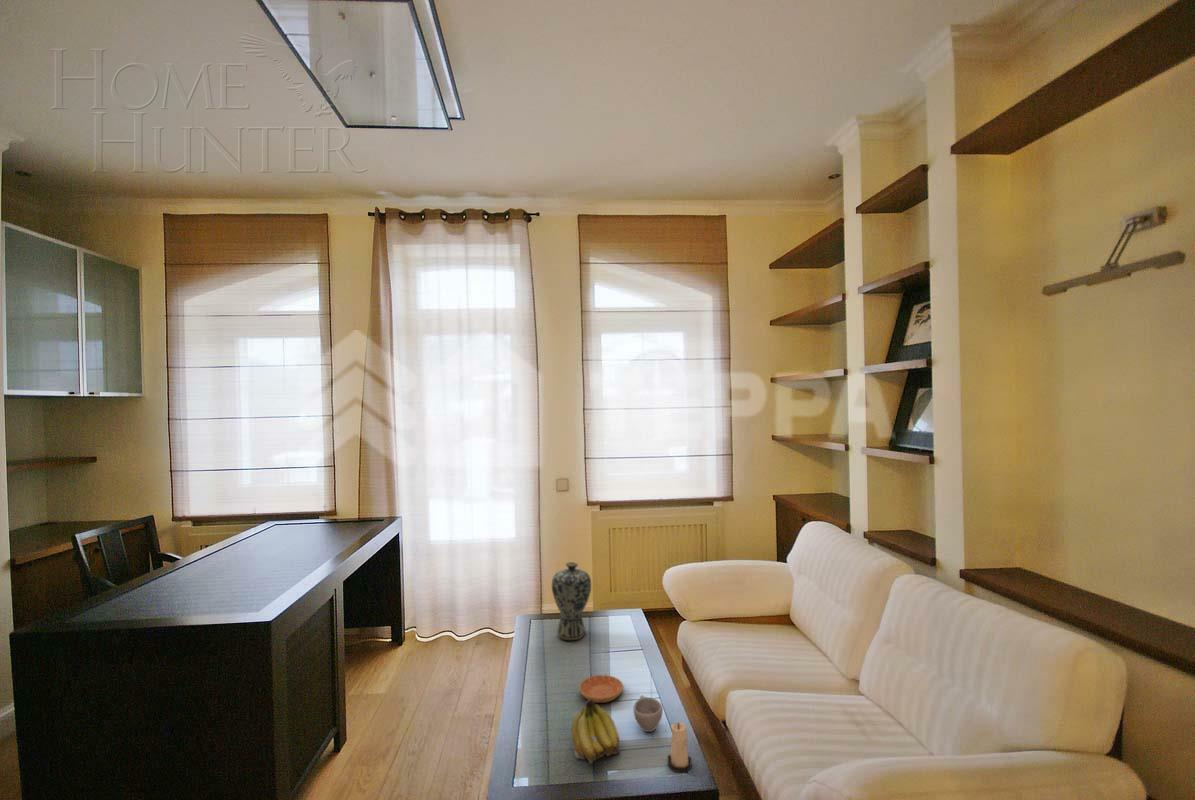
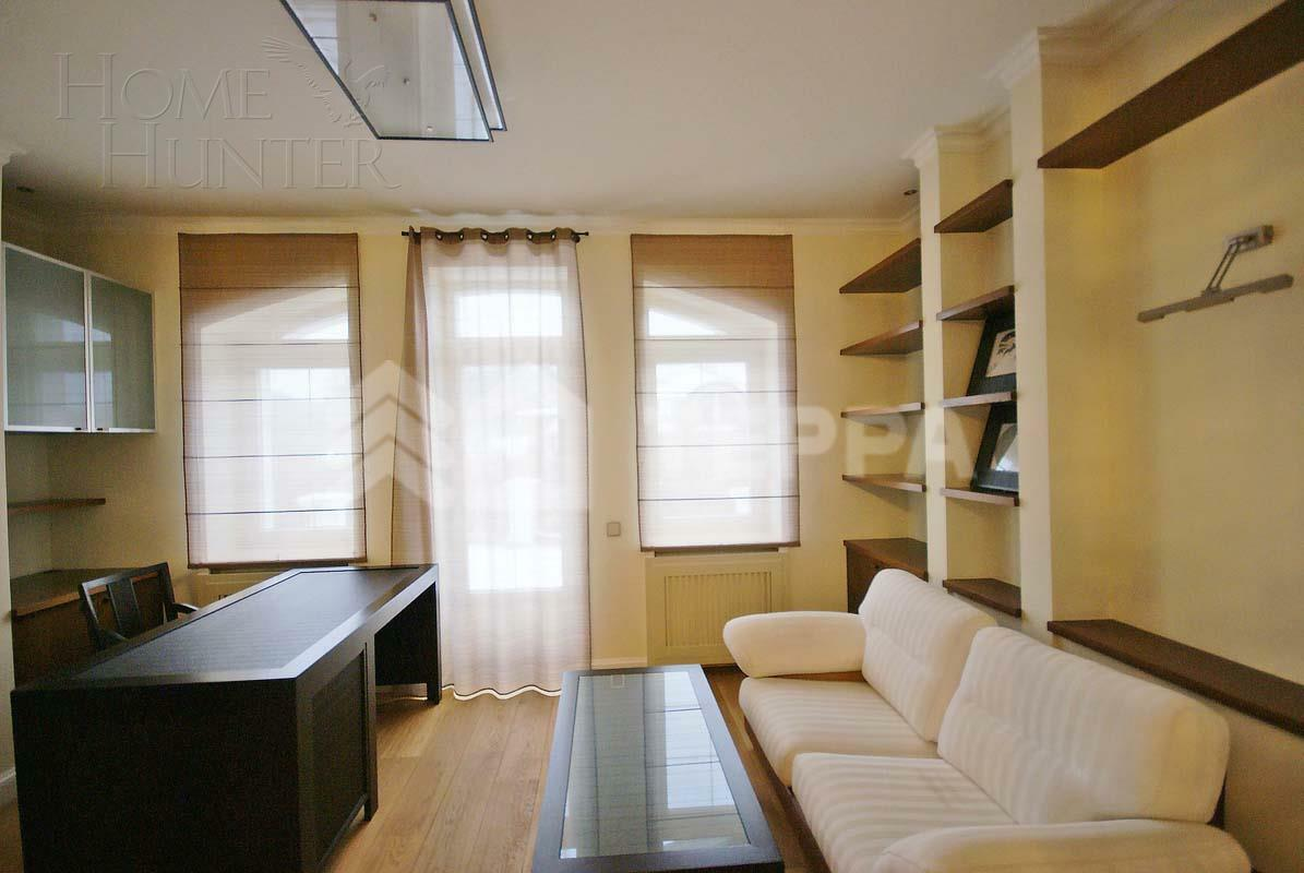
- cup (646, 714)
- saucer (601, 689)
- vase (571, 598)
- candle (679, 743)
- fruit (596, 730)
